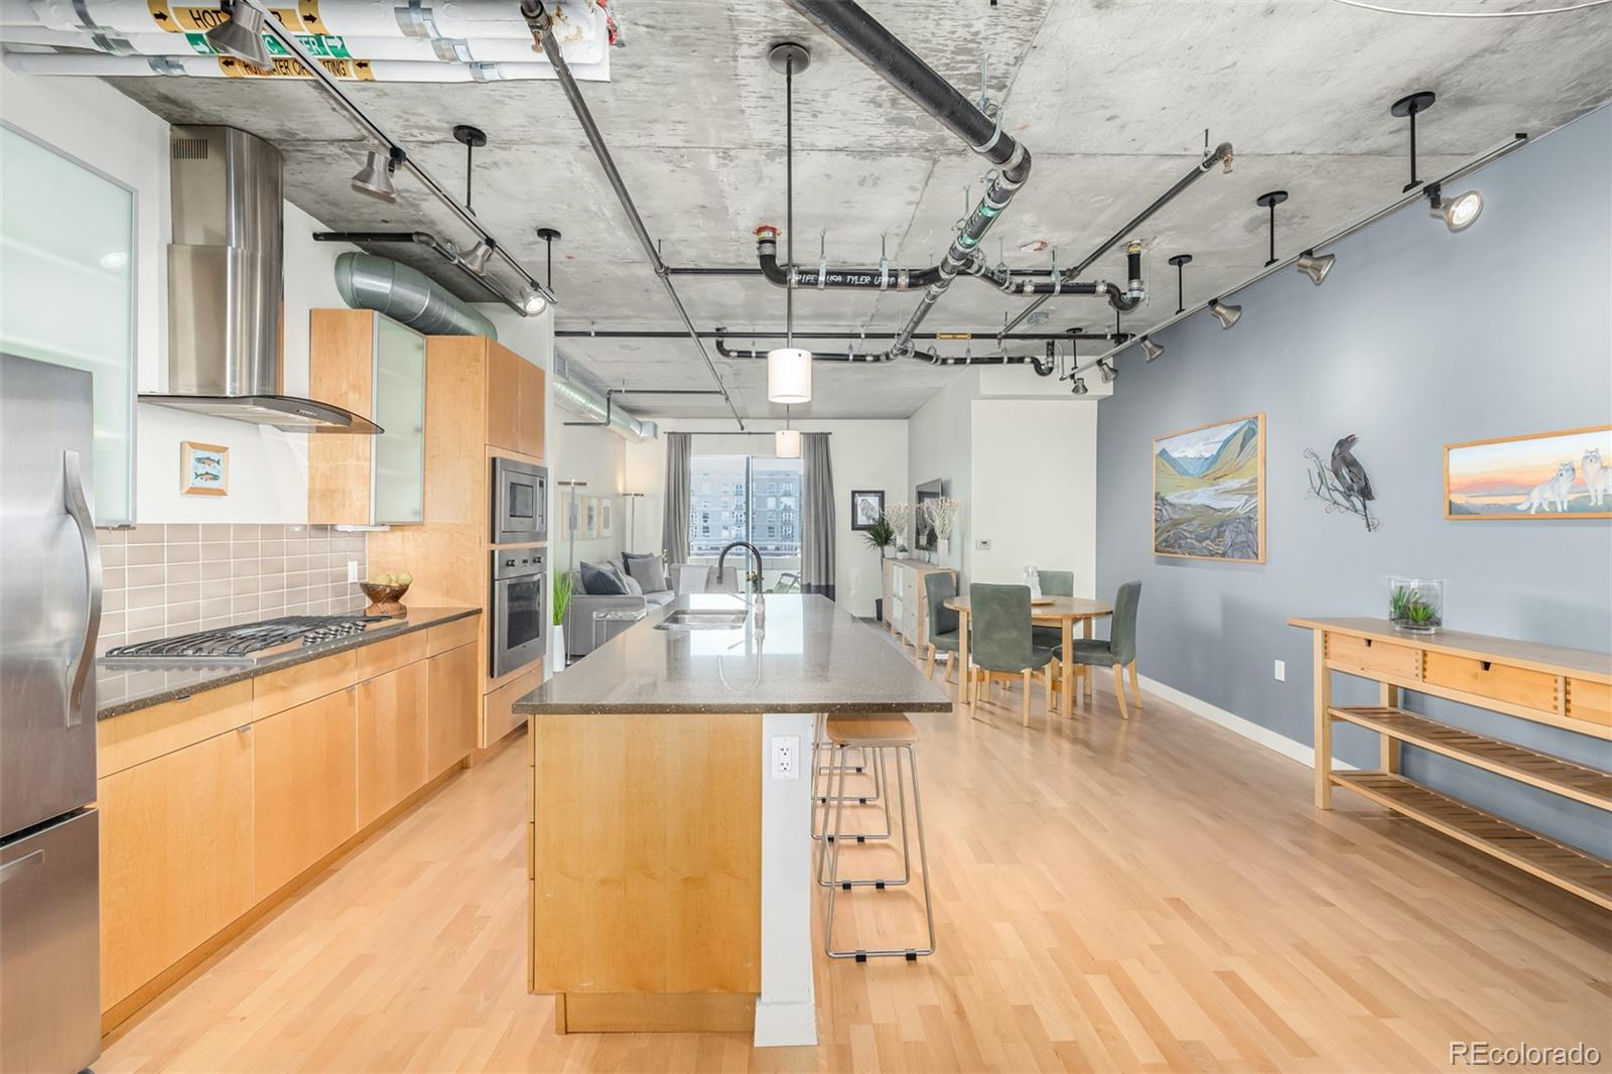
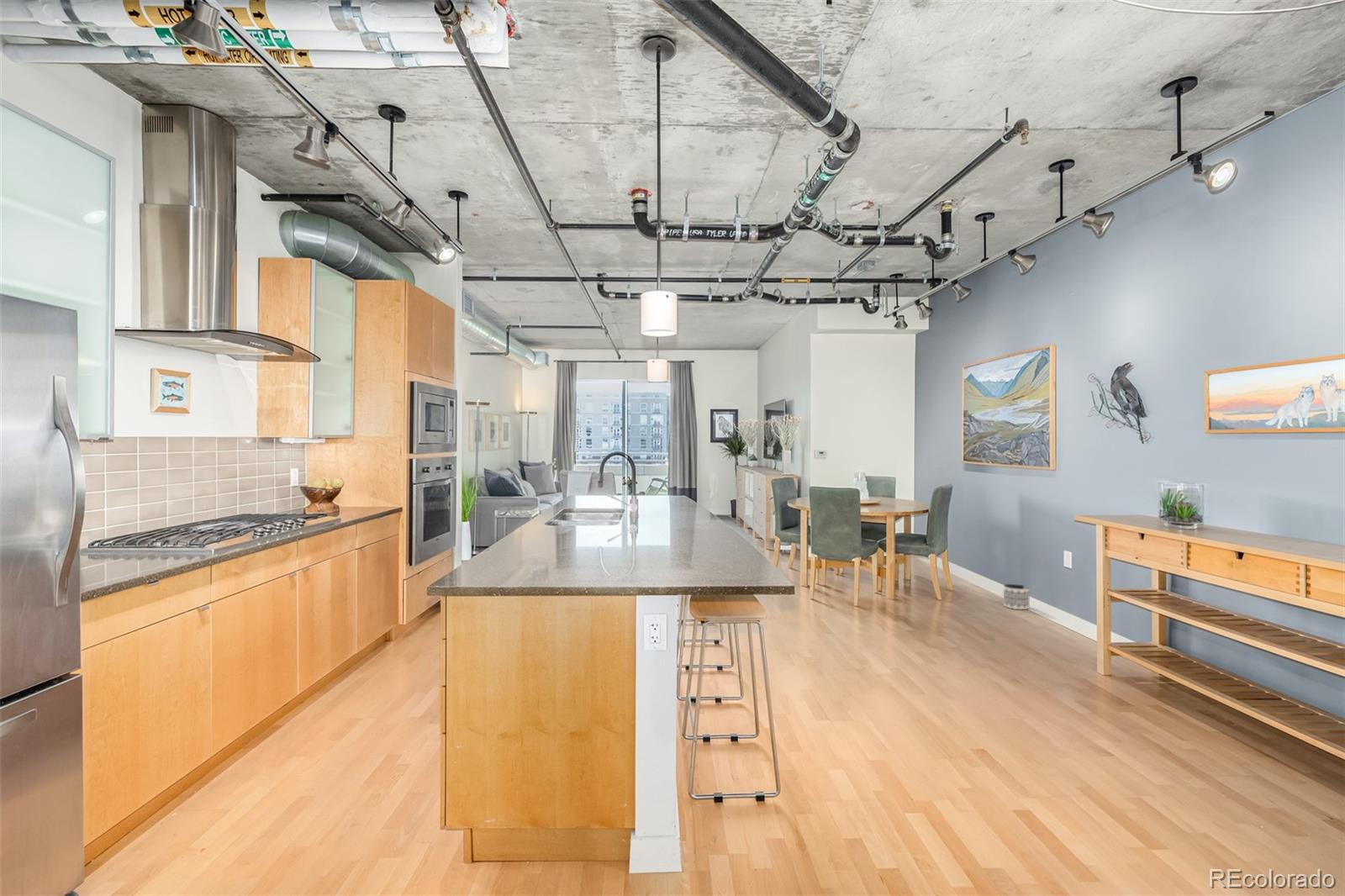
+ planter (1016, 597)
